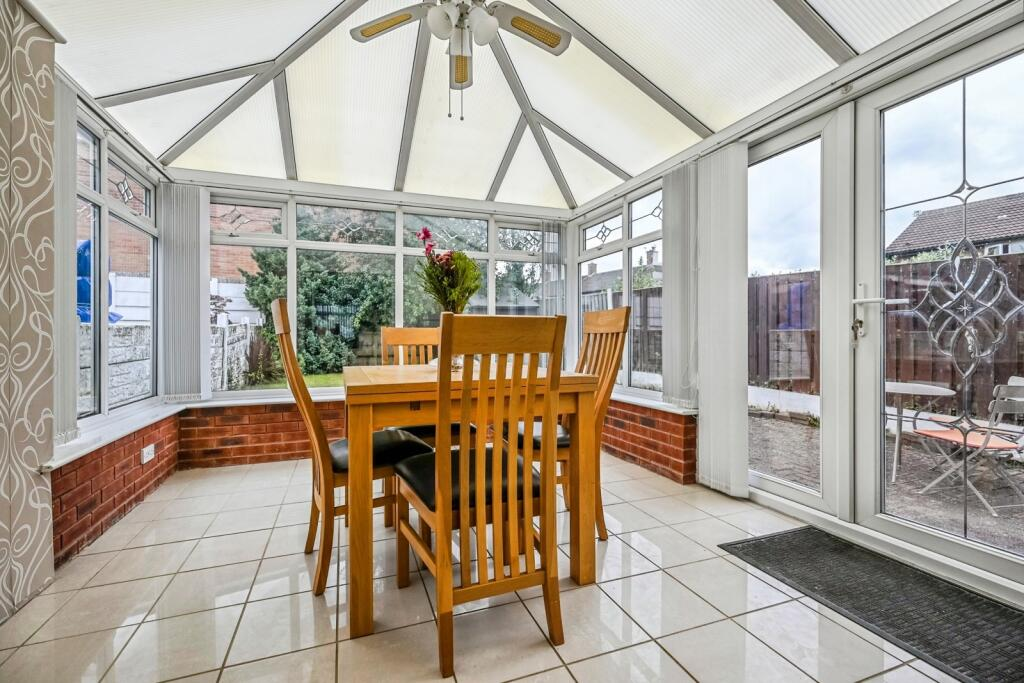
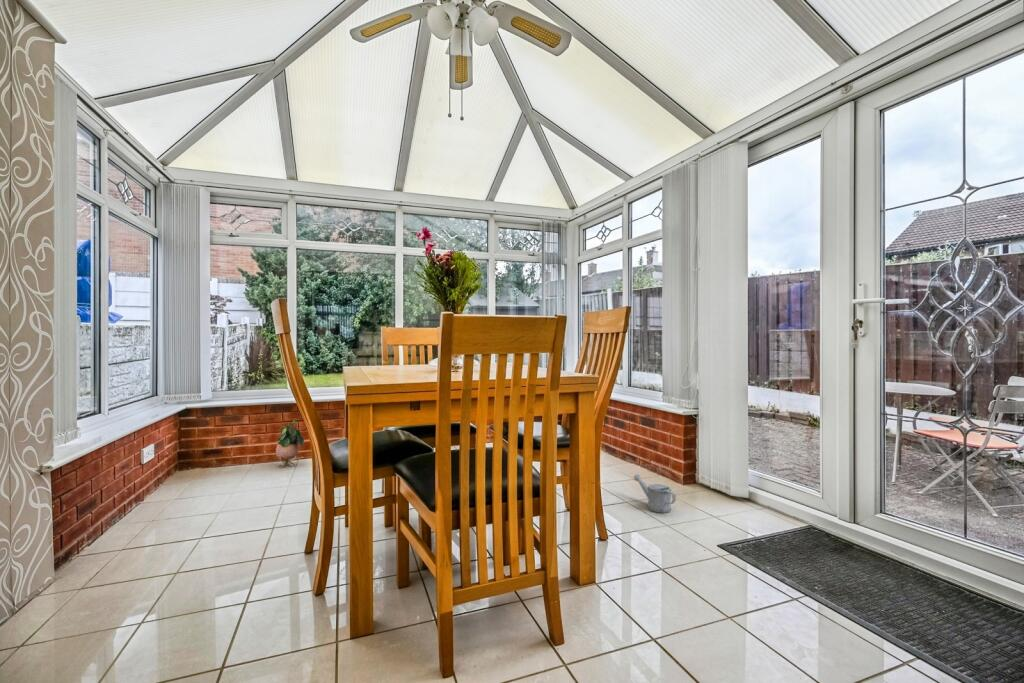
+ potted plant (290, 443)
+ watering can (654, 493)
